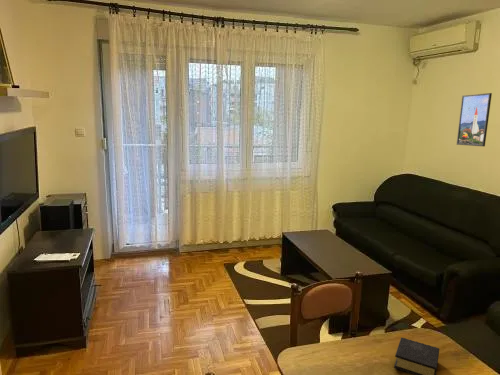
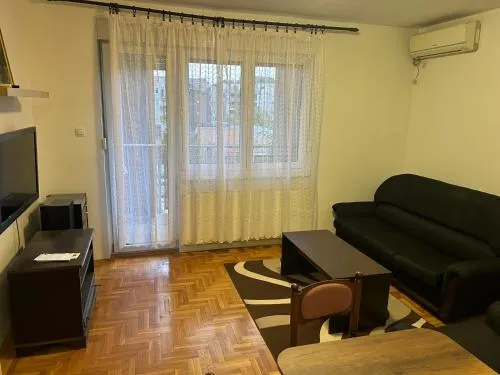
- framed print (473, 120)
- book (417, 357)
